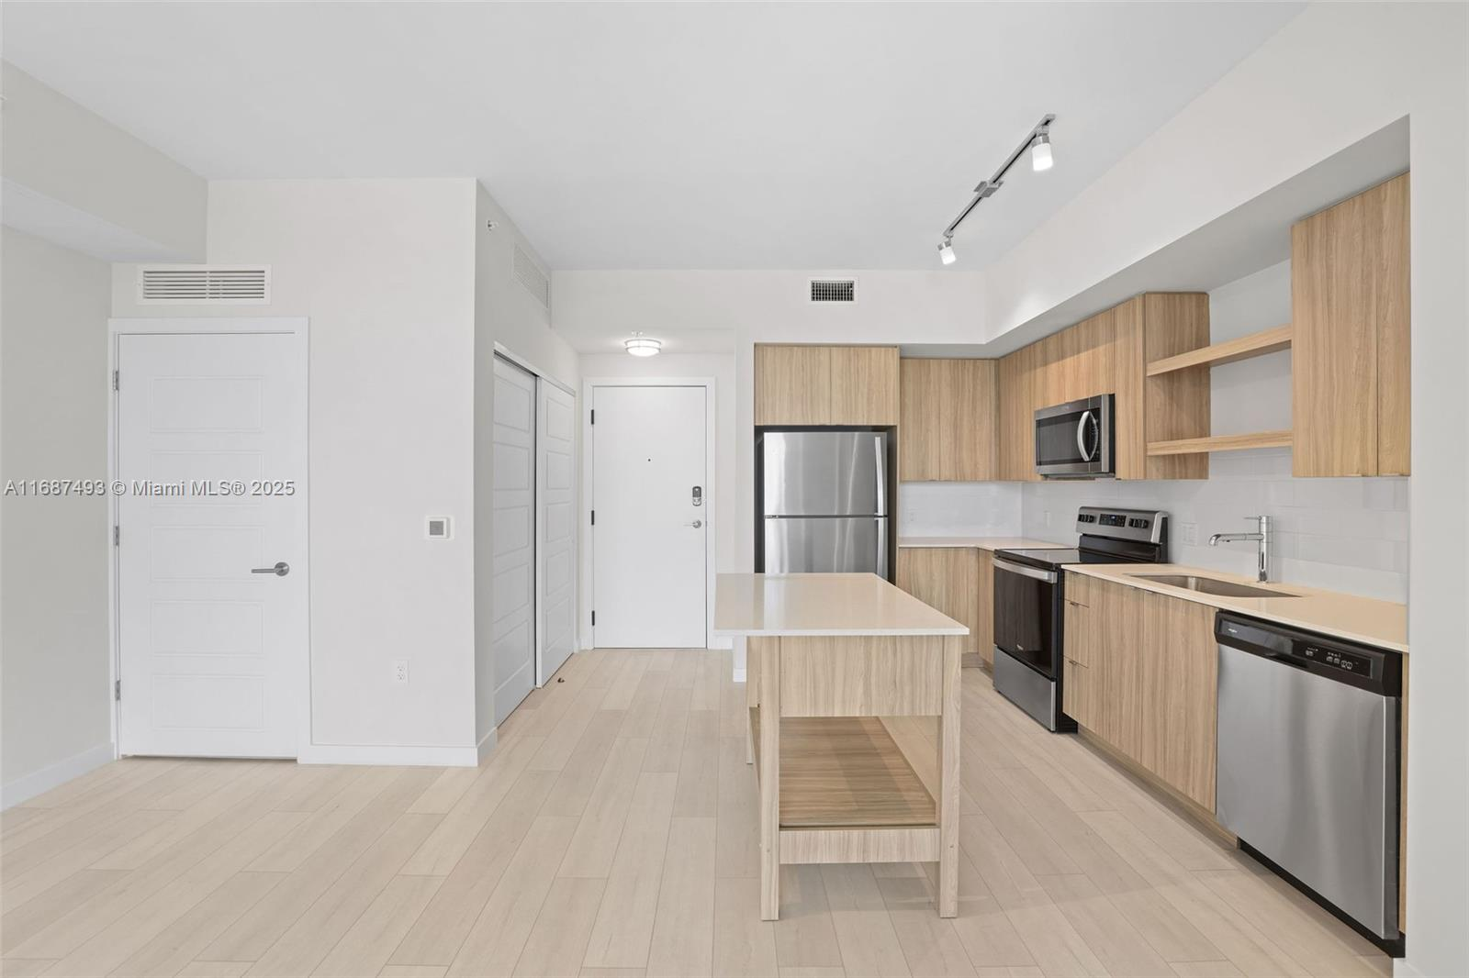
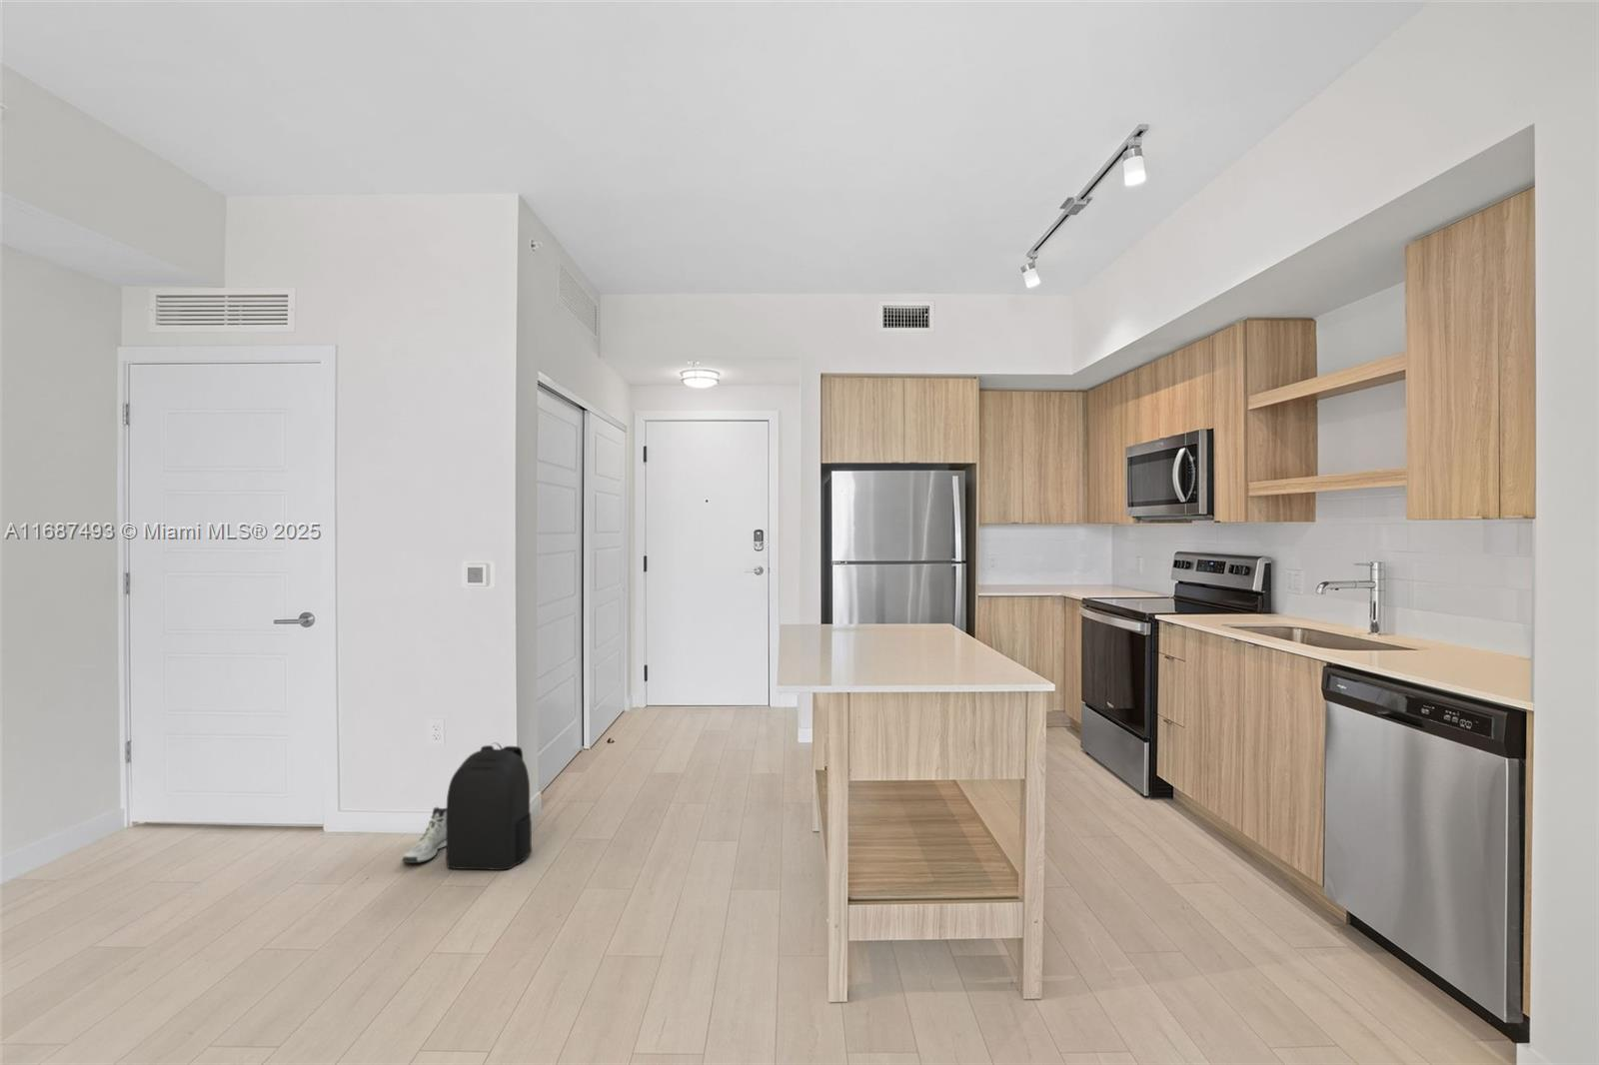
+ sneaker (428, 831)
+ backpack (492, 799)
